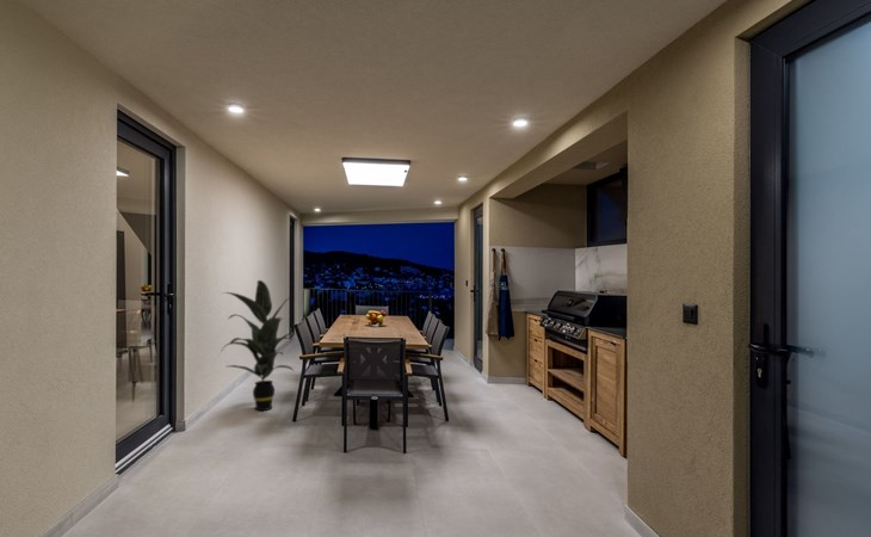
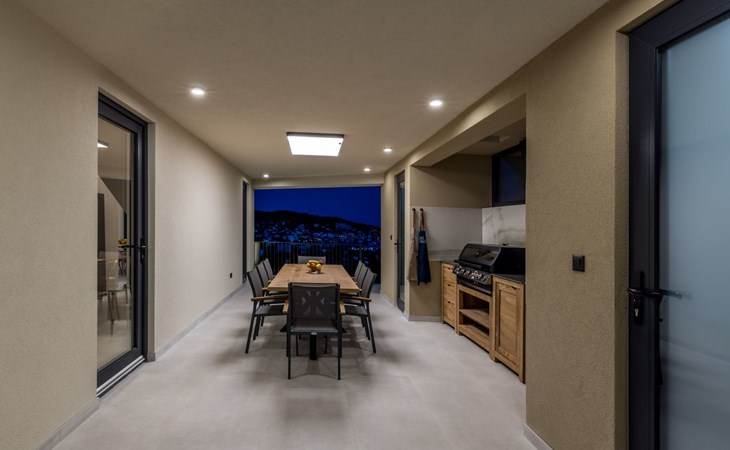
- indoor plant (259, 345)
